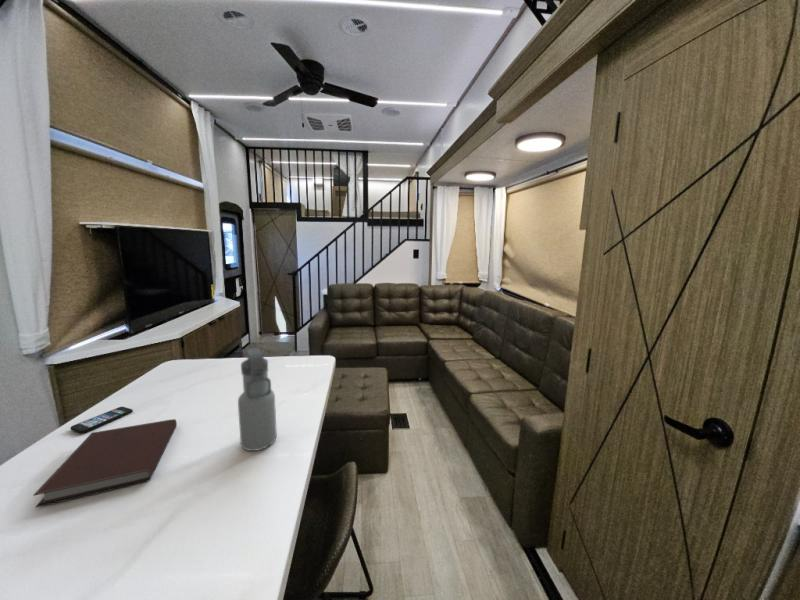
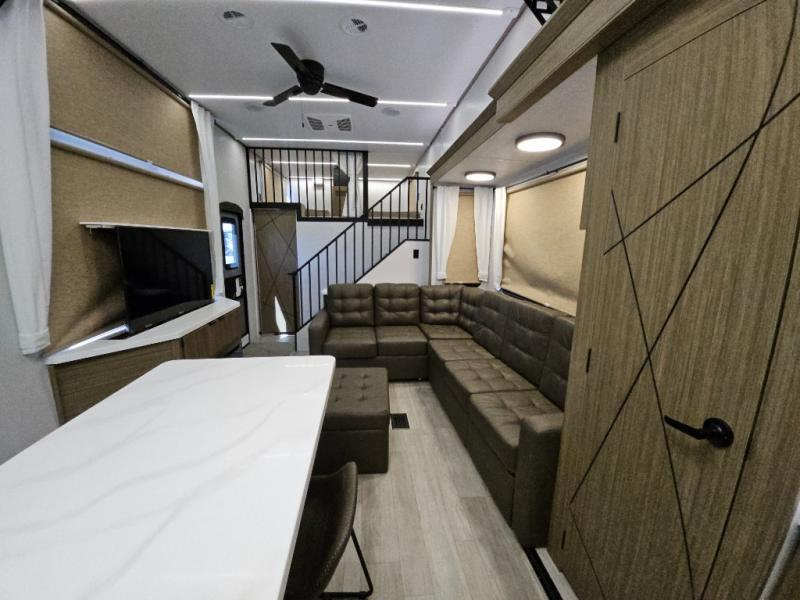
- water bottle (256, 398)
- notebook (118, 454)
- smartphone (103, 419)
